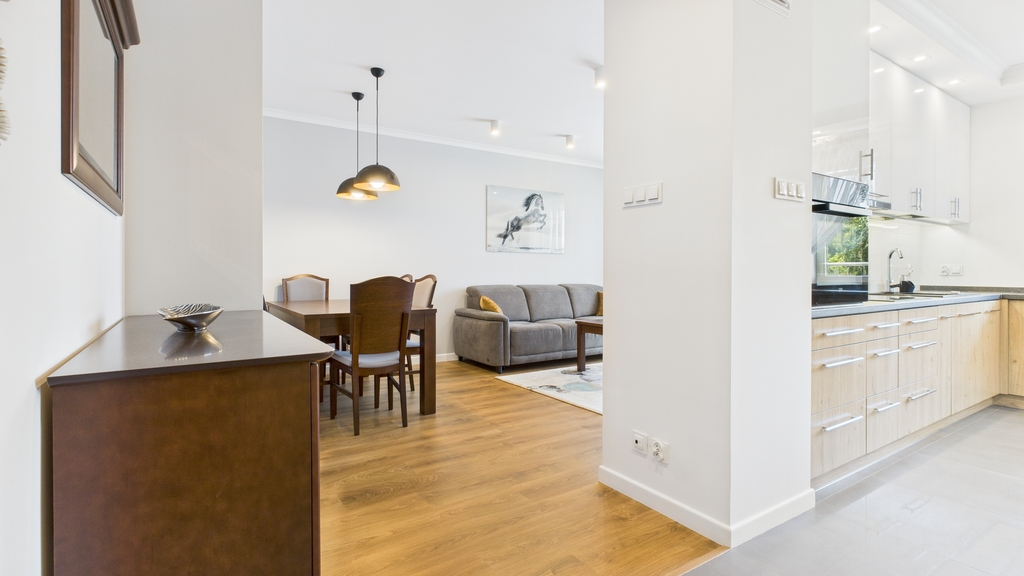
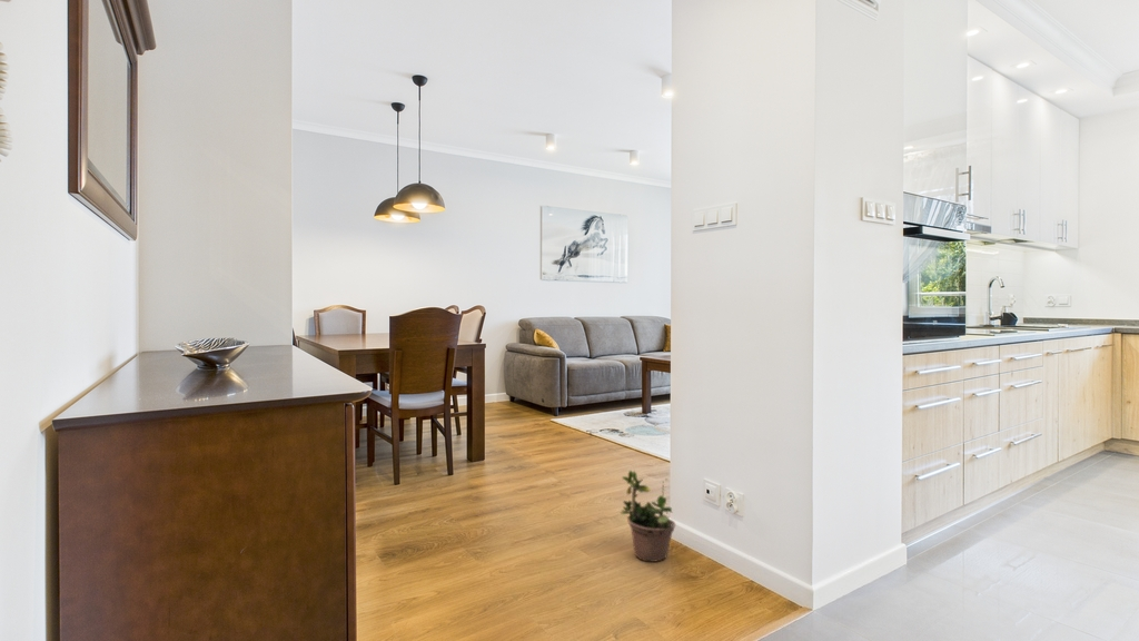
+ potted plant (651, 510)
